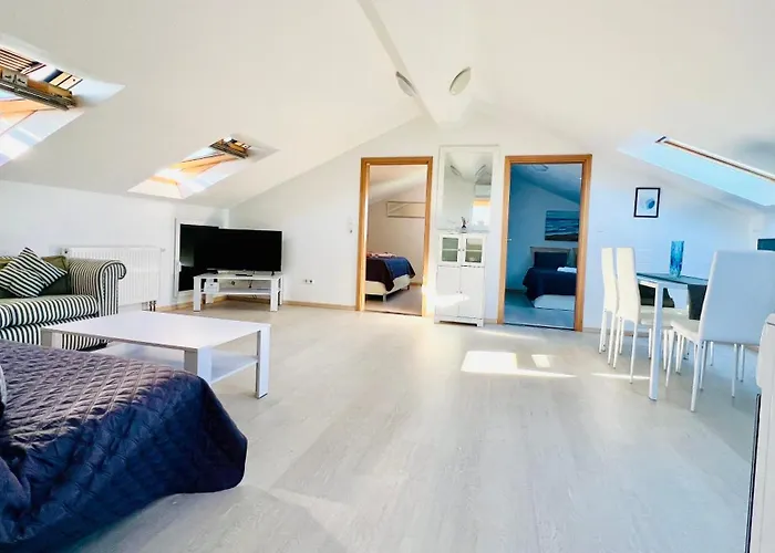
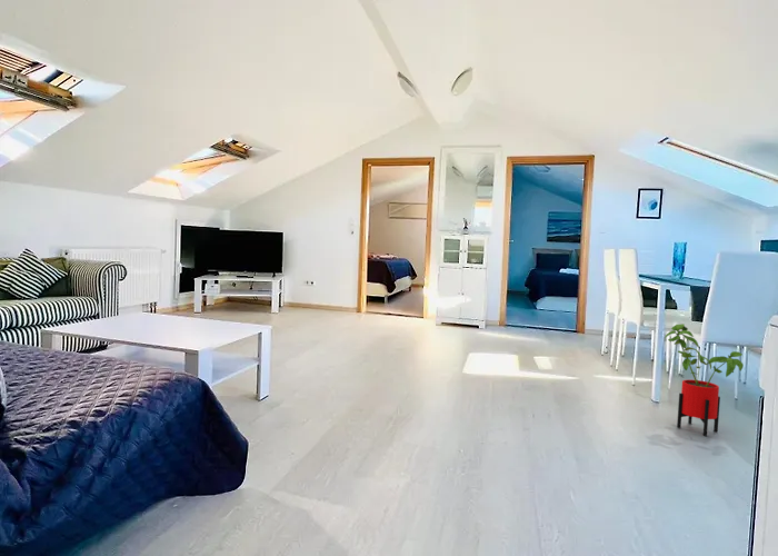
+ house plant (695, 377)
